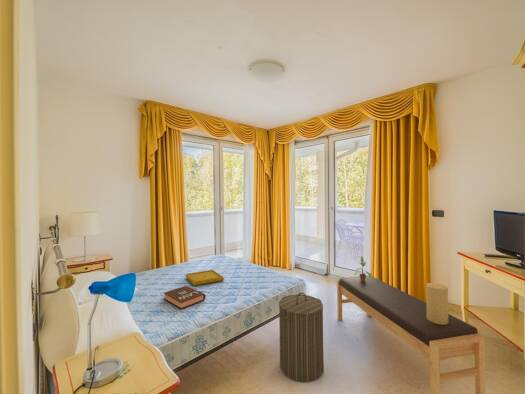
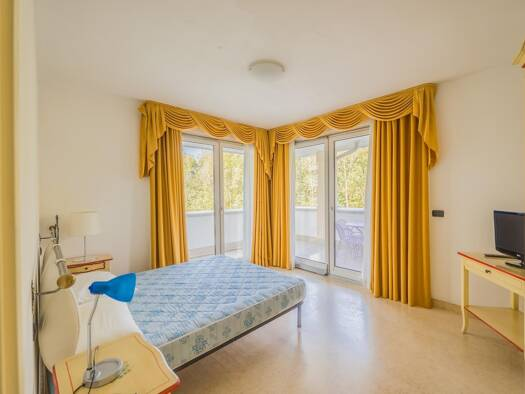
- decorative vase (437, 302)
- laundry hamper (300, 329)
- serving tray (204, 277)
- potted plant (362, 268)
- bench (392, 323)
- book (184, 296)
